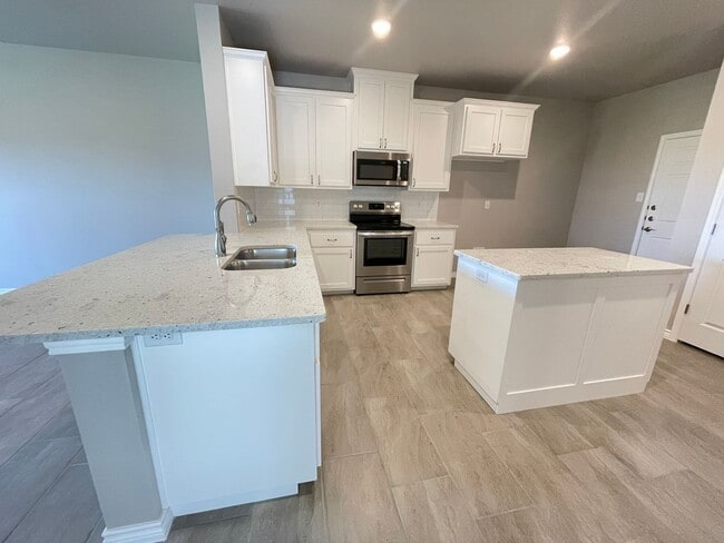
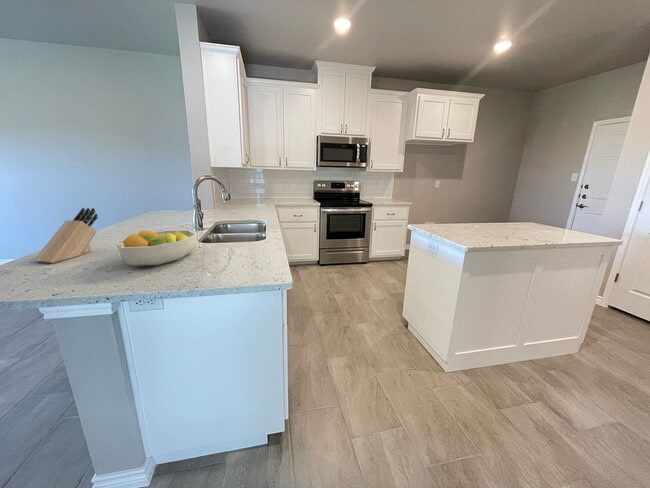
+ knife block (69, 232)
+ fruit bowl (160, 243)
